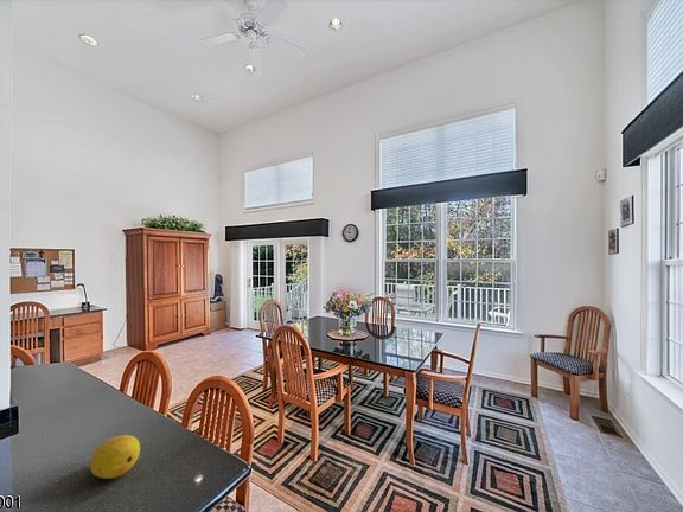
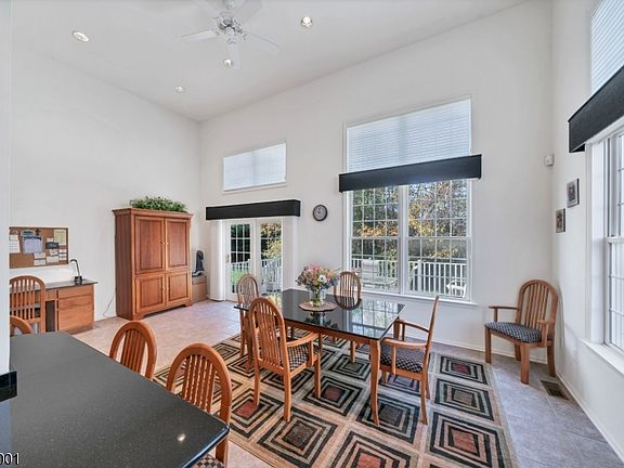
- fruit (114, 453)
